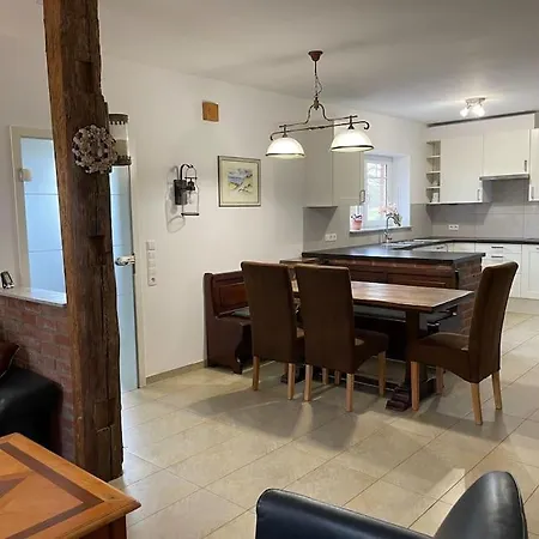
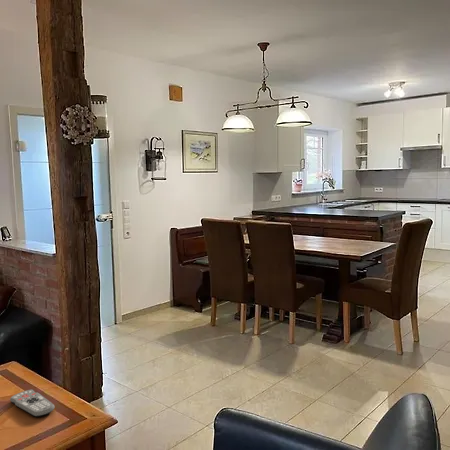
+ remote control (33, 403)
